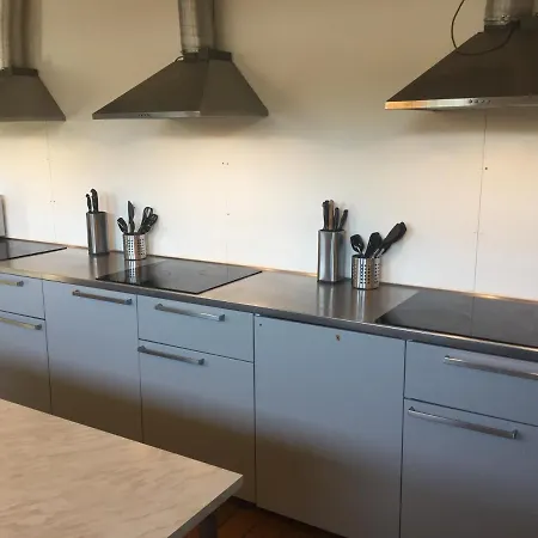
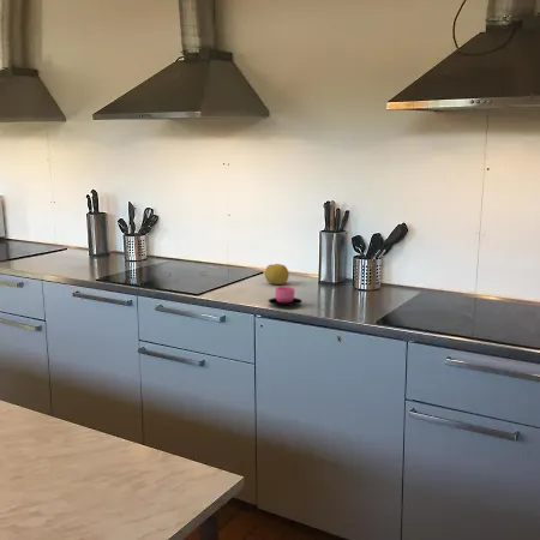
+ fruit (276, 274)
+ cup (284, 296)
